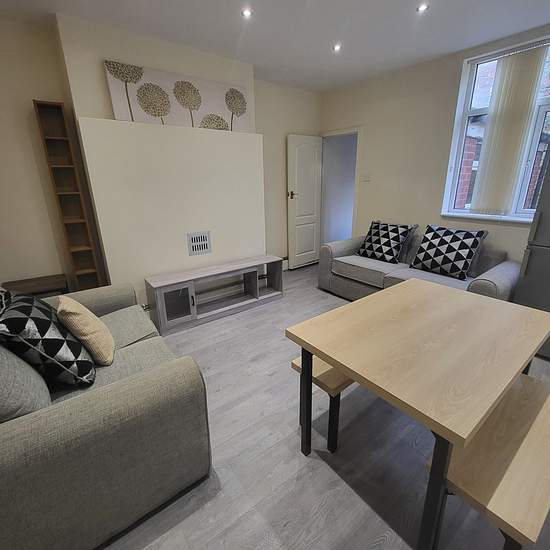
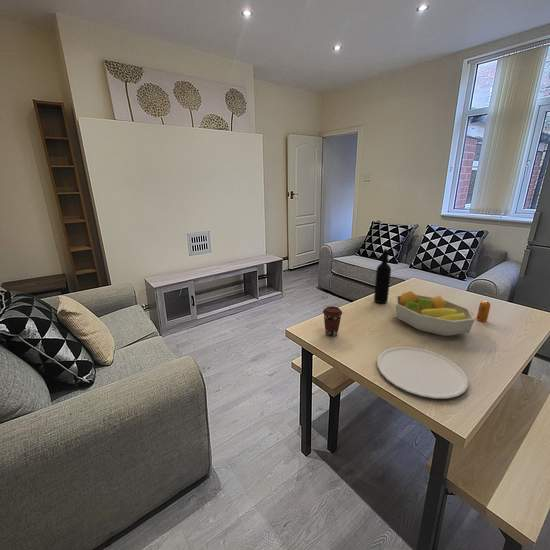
+ coffee cup (332, 321)
+ pepper shaker (478, 310)
+ wine bottle (383, 276)
+ fruit bowl (430, 311)
+ plate (419, 370)
